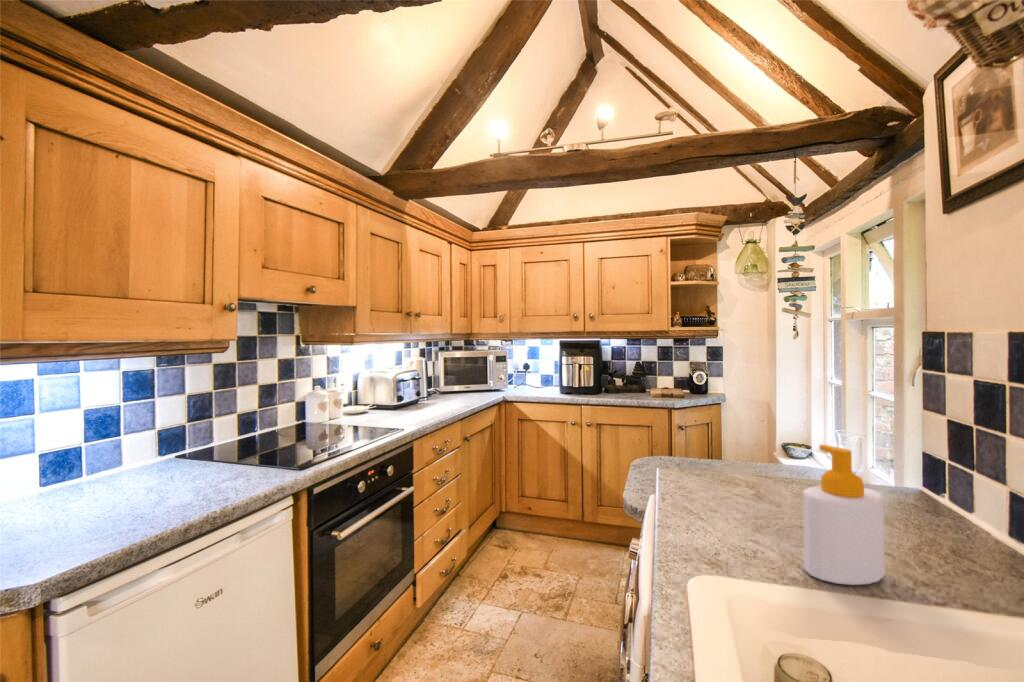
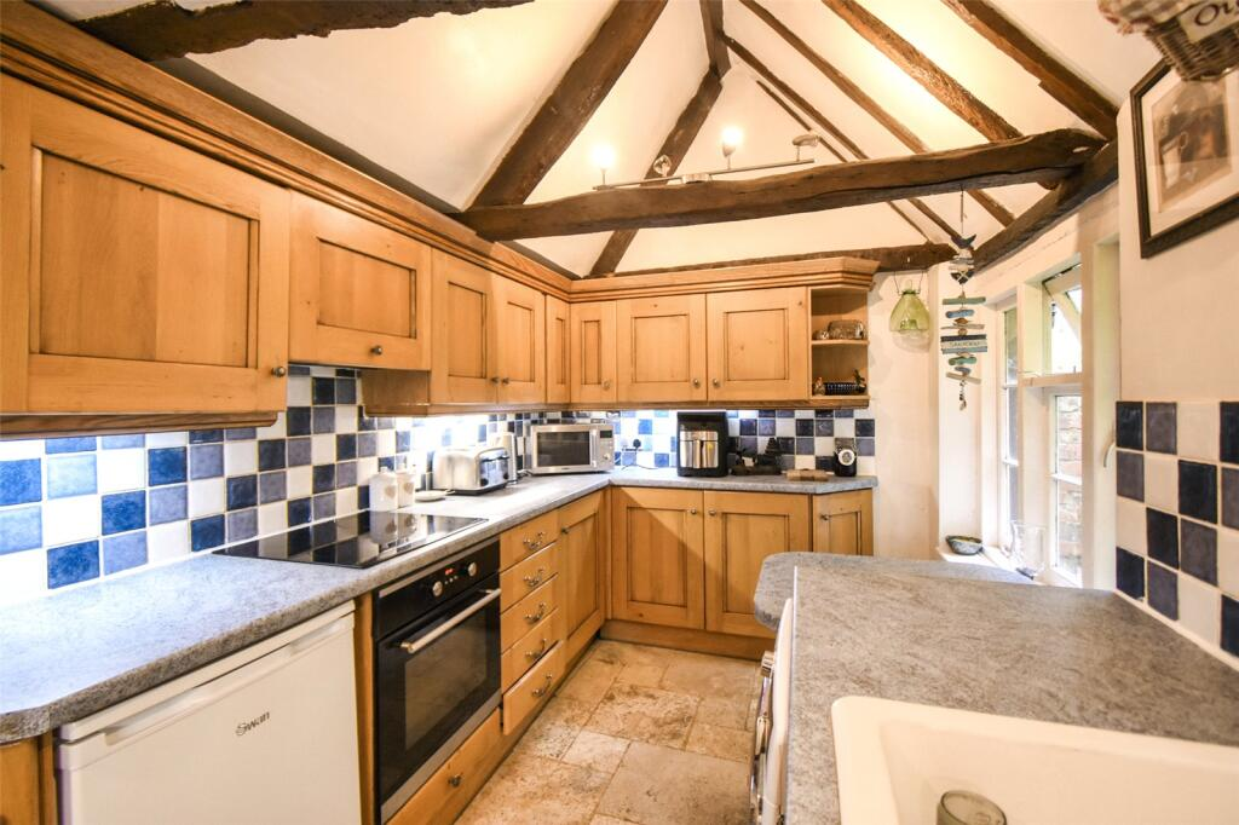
- soap bottle (842, 510)
